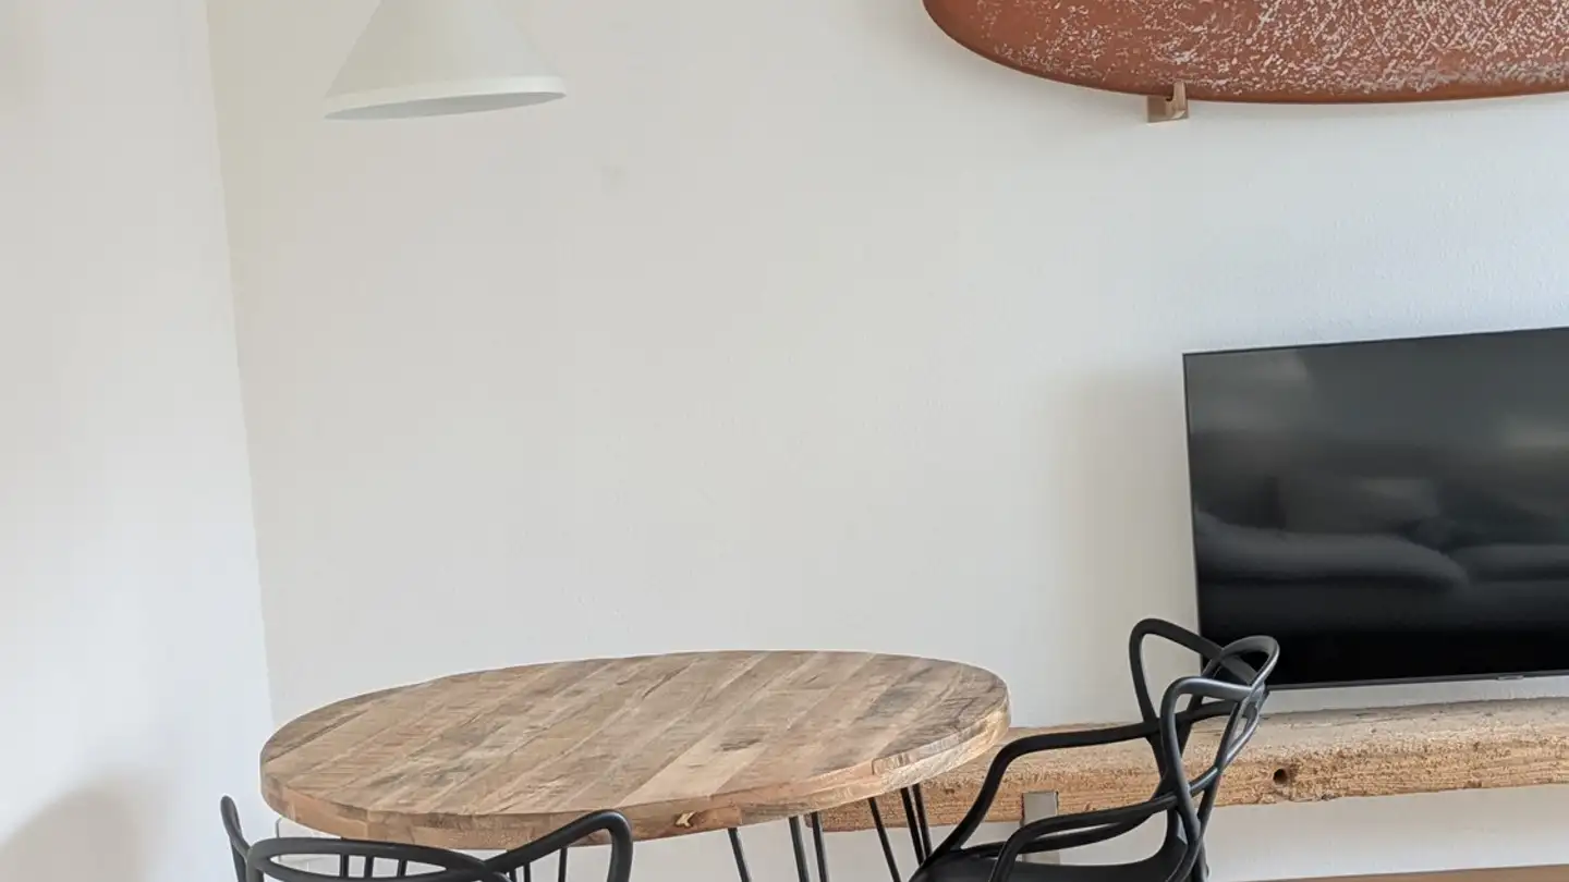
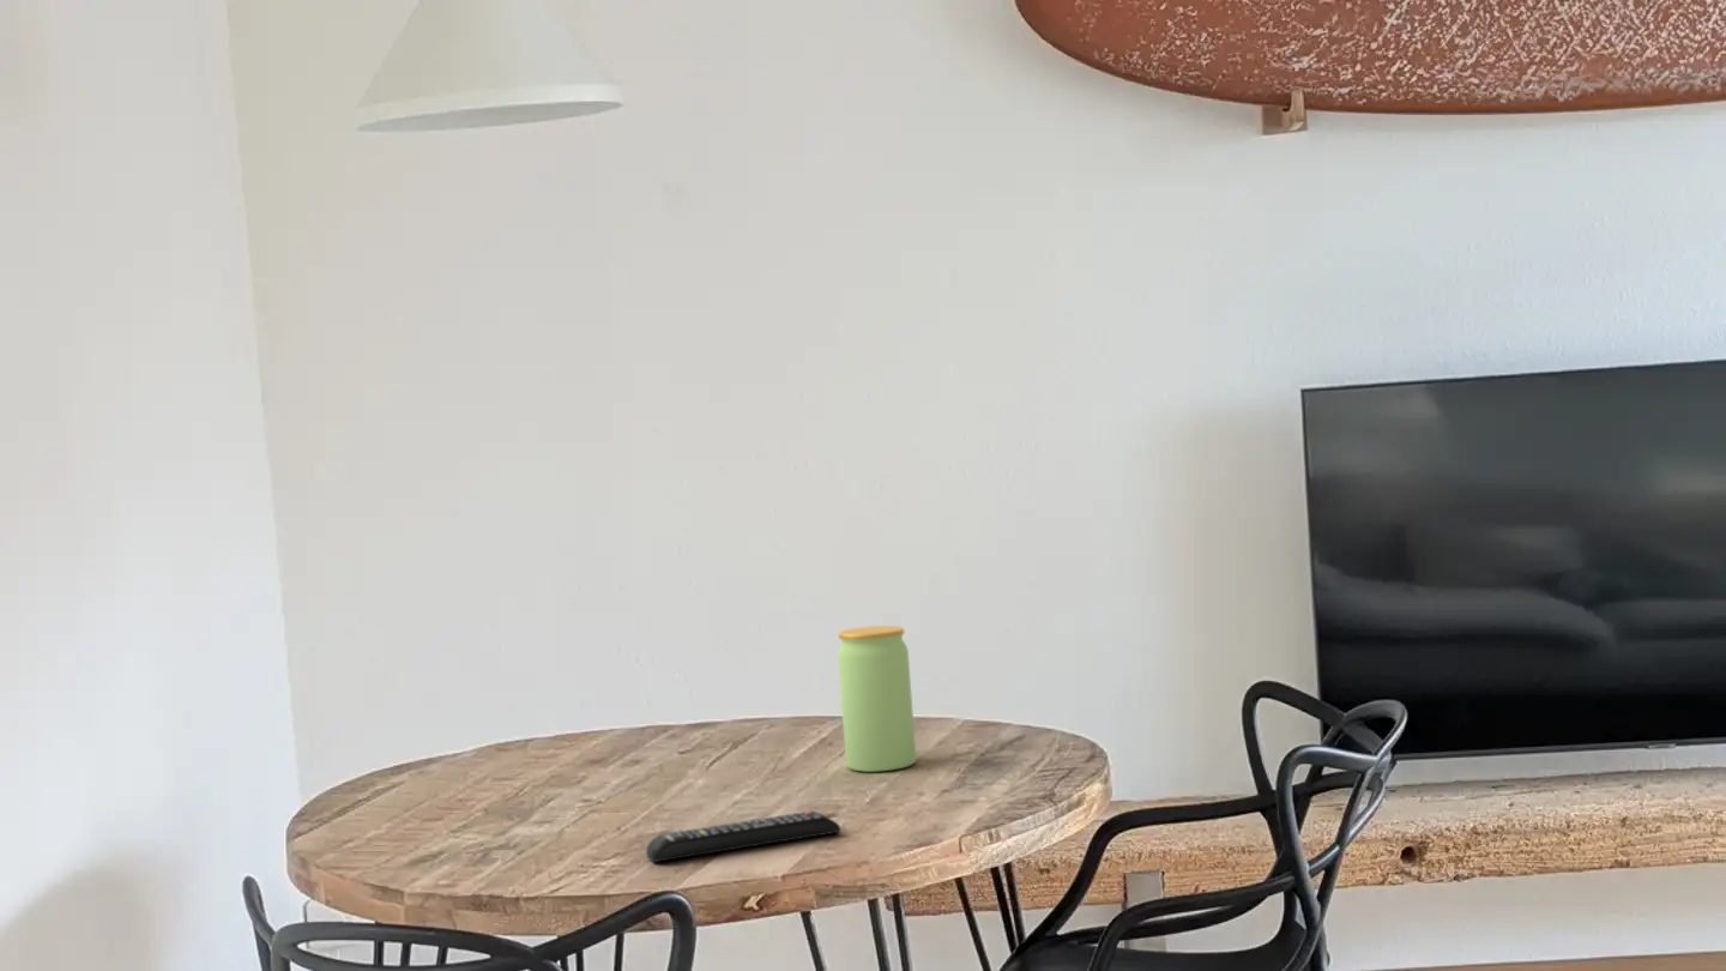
+ jar (876, 696)
+ remote control (743, 834)
